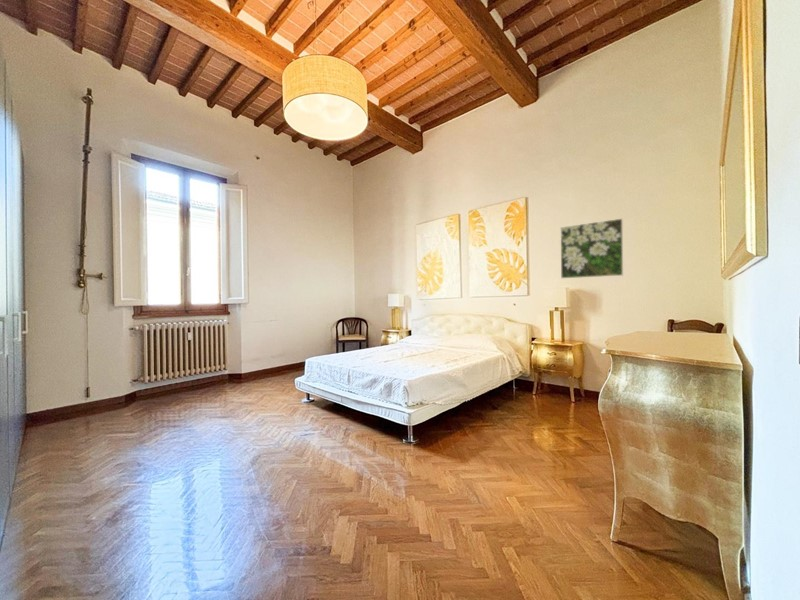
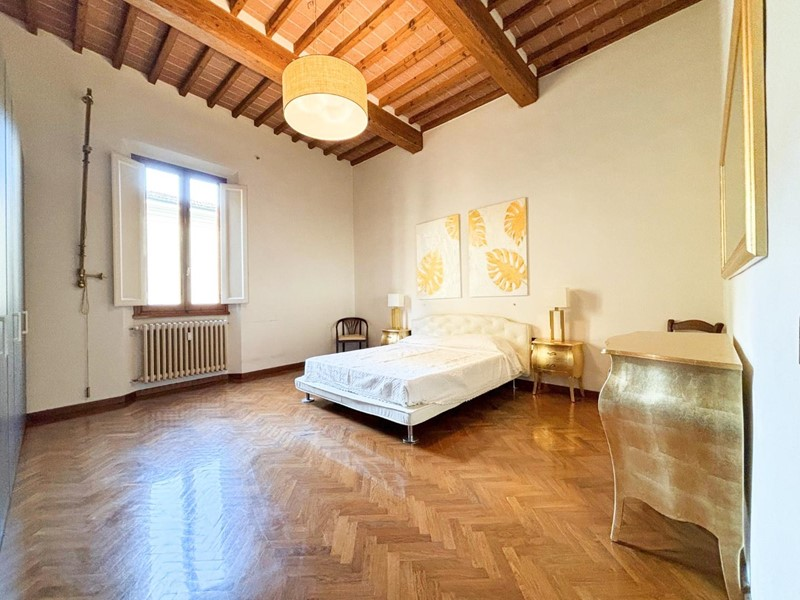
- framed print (590, 250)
